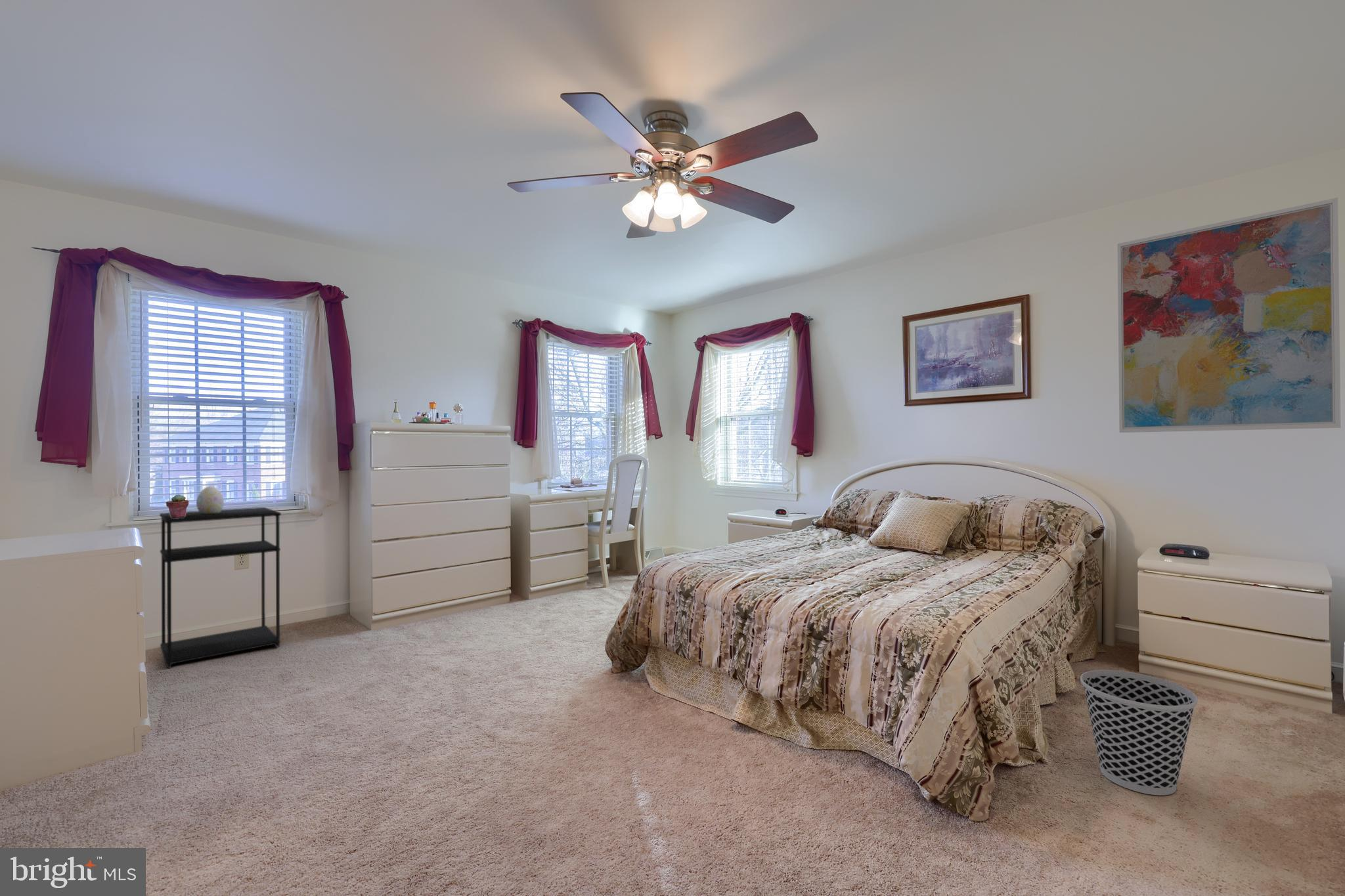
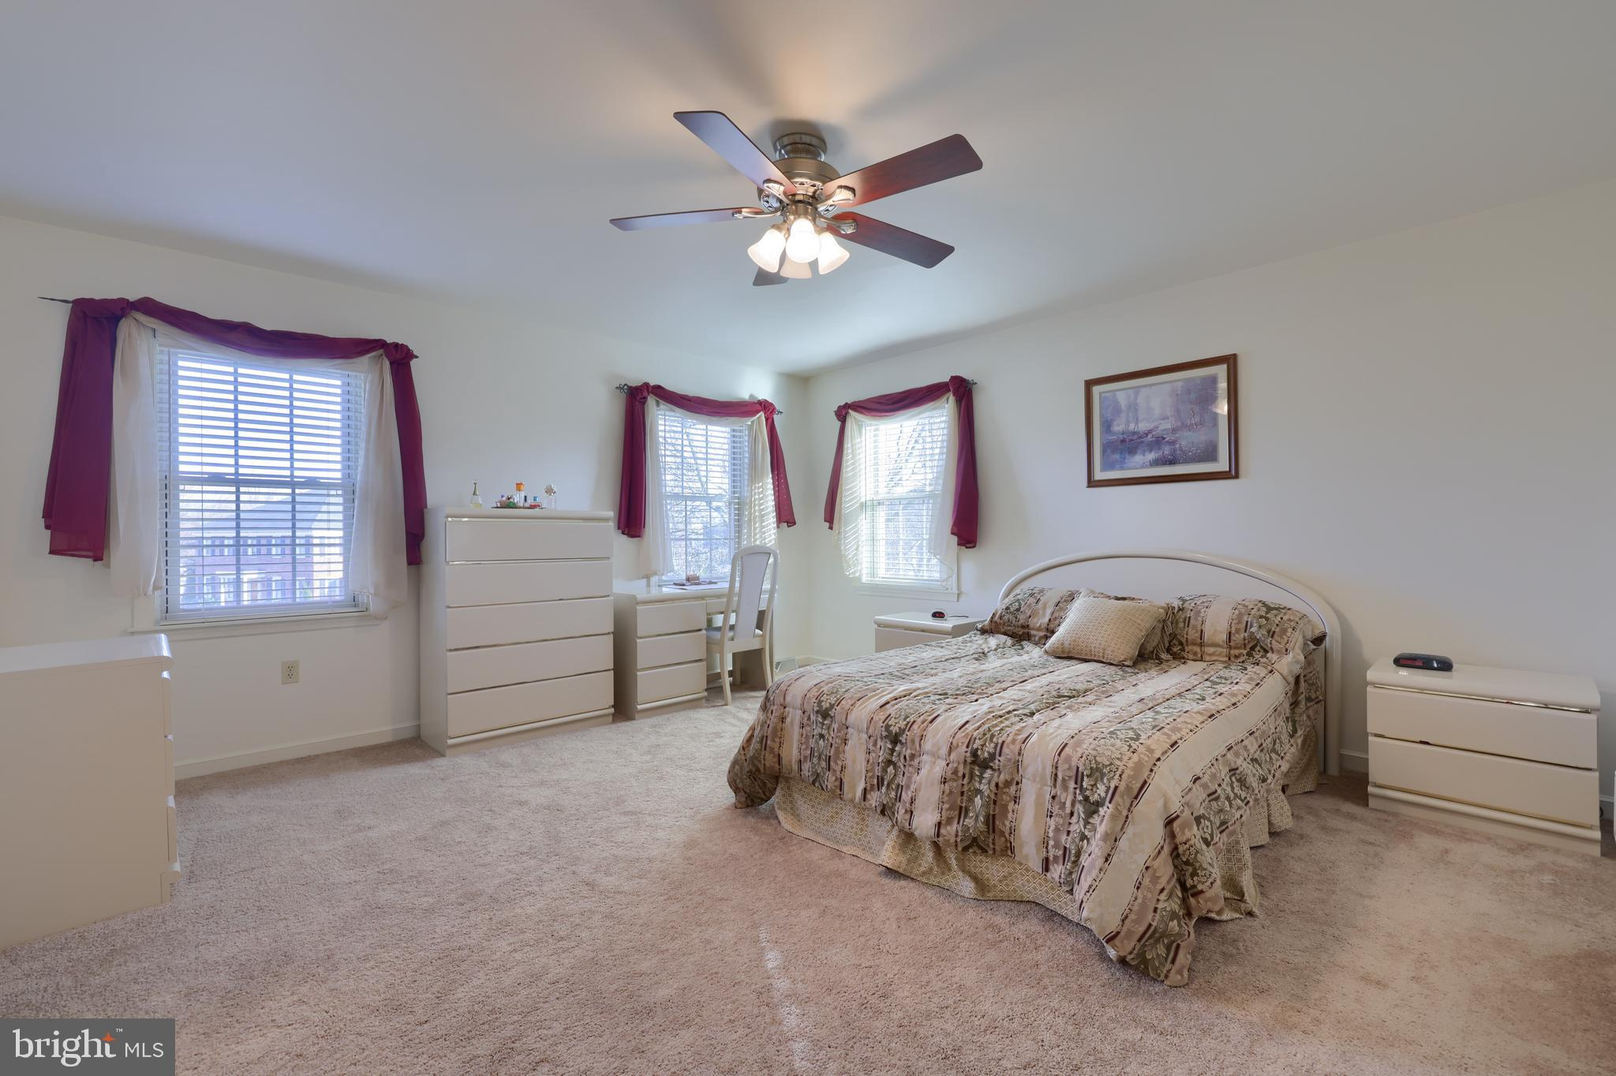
- potted succulent (177, 505)
- wastebasket (1136, 732)
- shelving unit (220, 557)
- wall art (1218, 327)
- decorative egg (210, 499)
